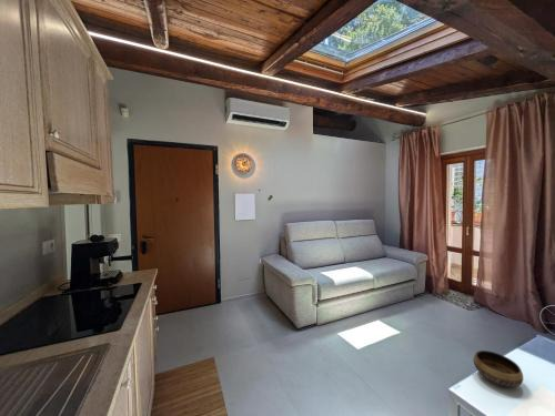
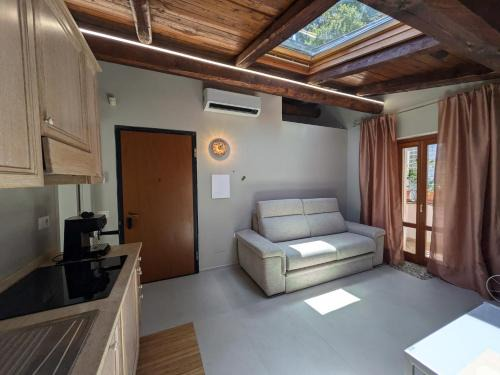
- bowl (496, 369)
